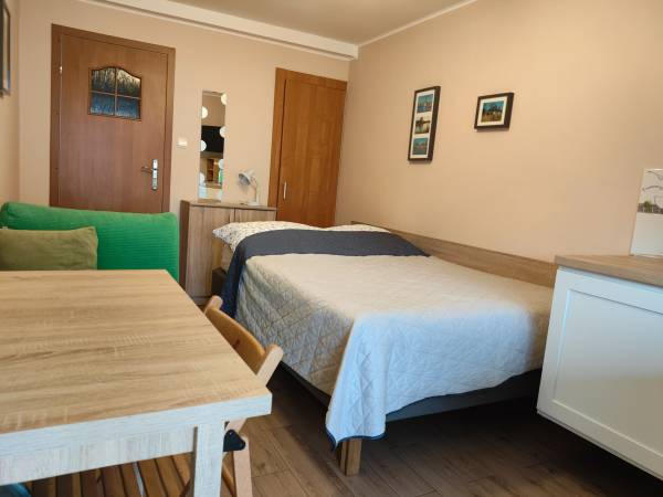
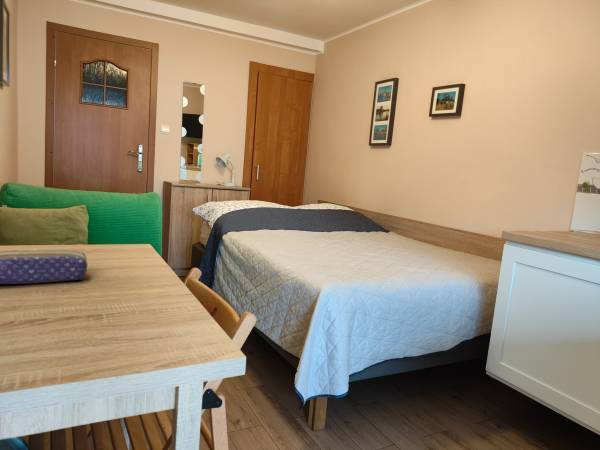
+ pencil case (37, 266)
